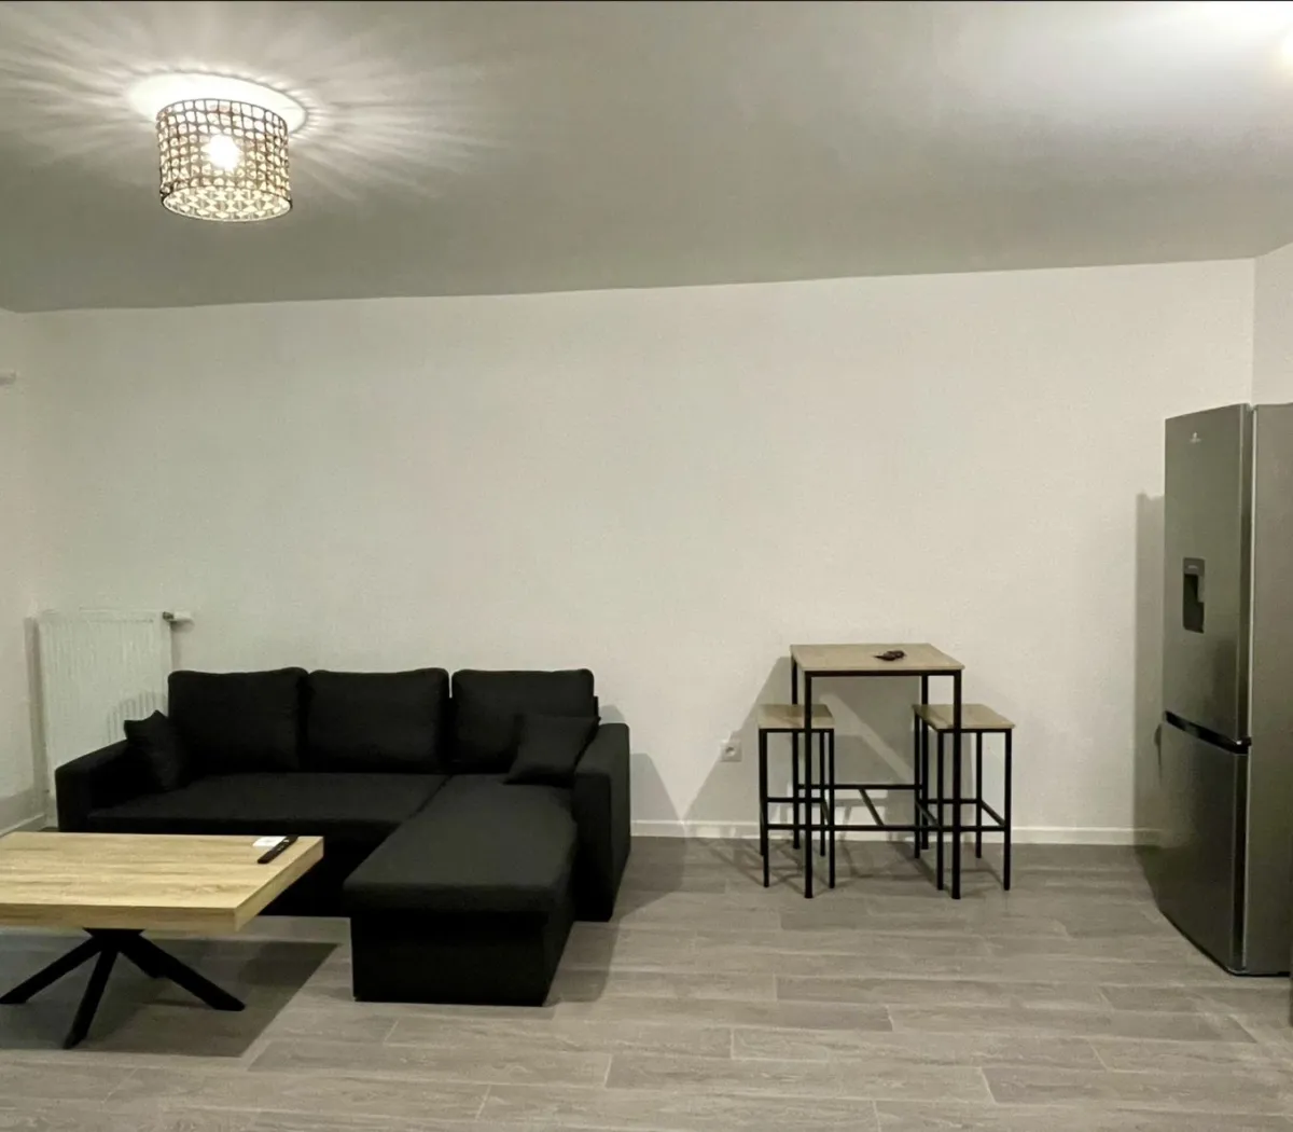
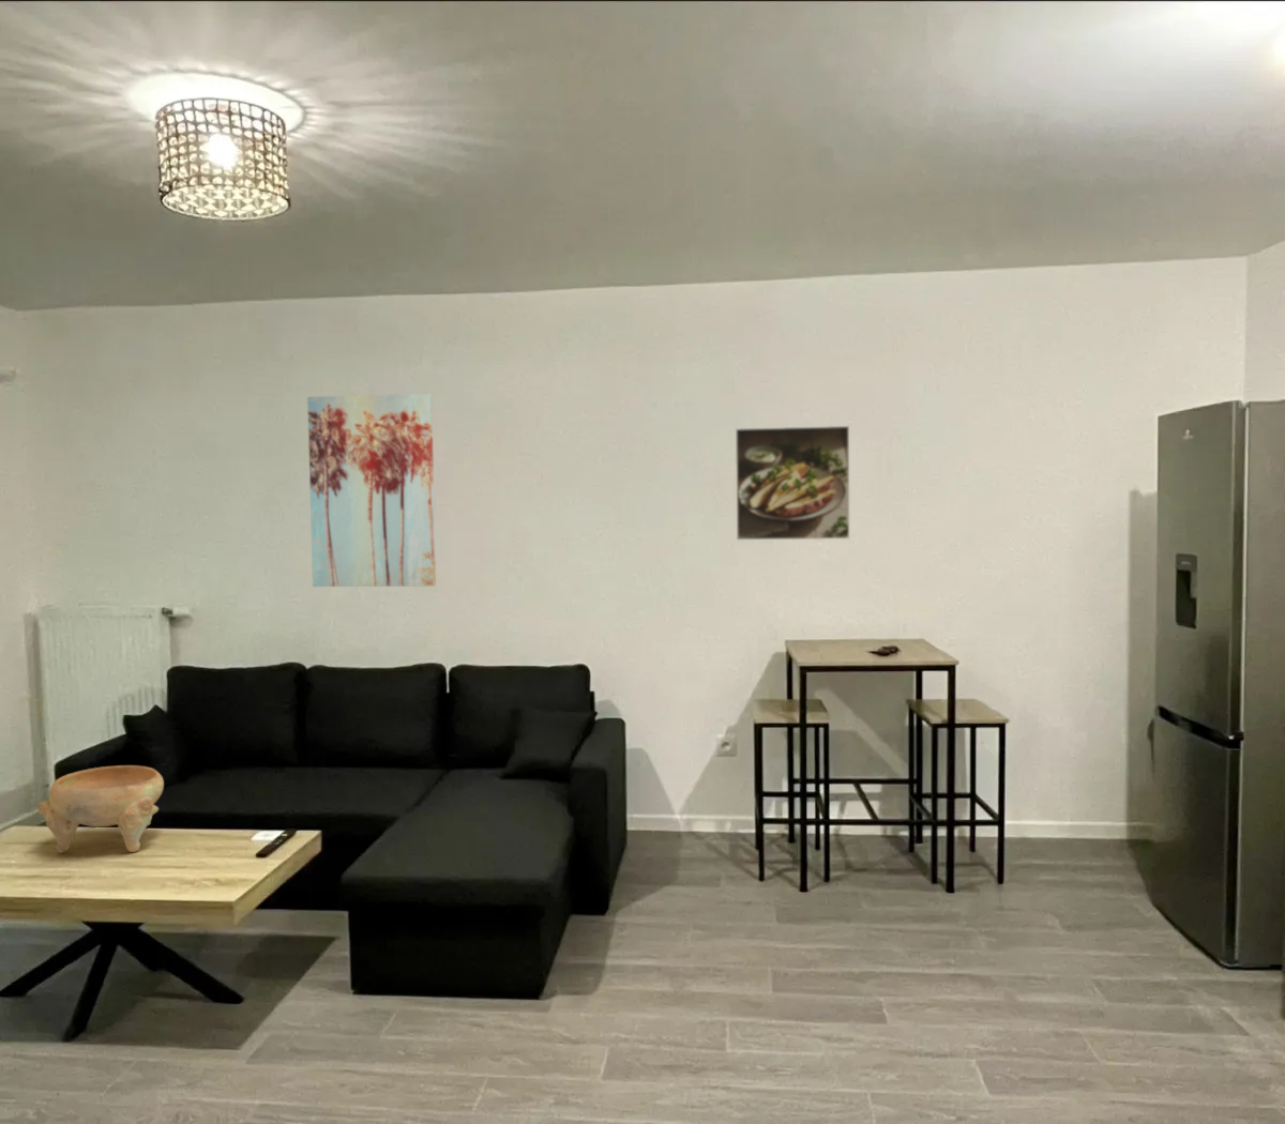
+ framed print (791, 483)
+ decorative bowl (107, 812)
+ wall art (372, 490)
